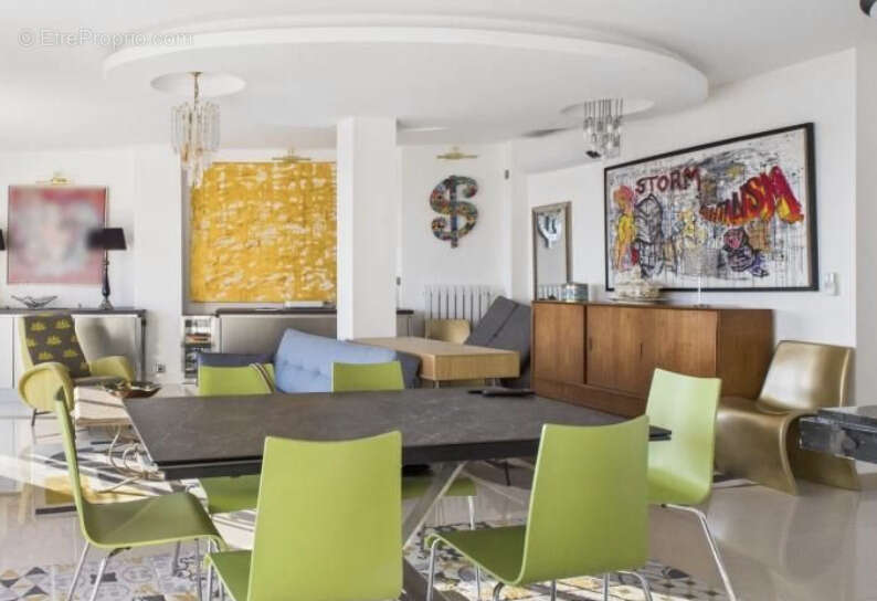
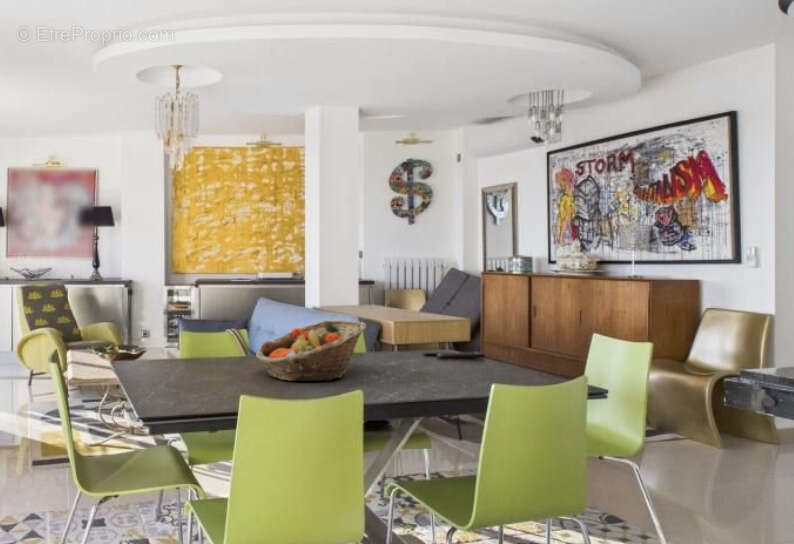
+ fruit basket (311, 349)
